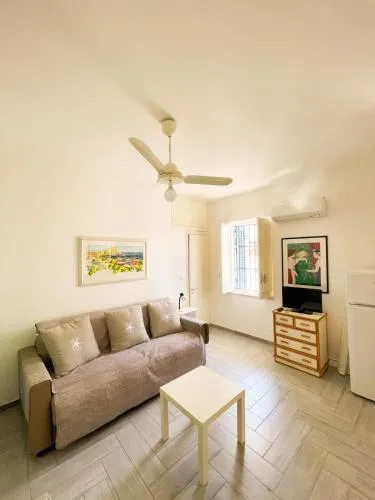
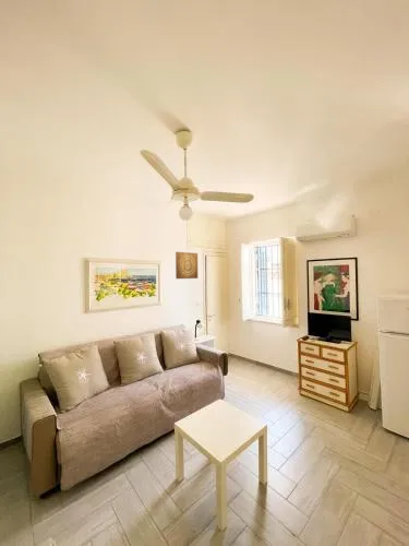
+ wall art (187, 265)
